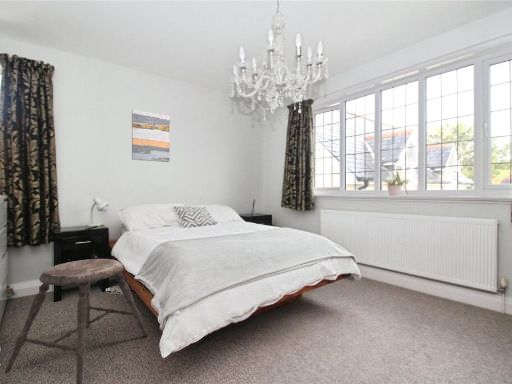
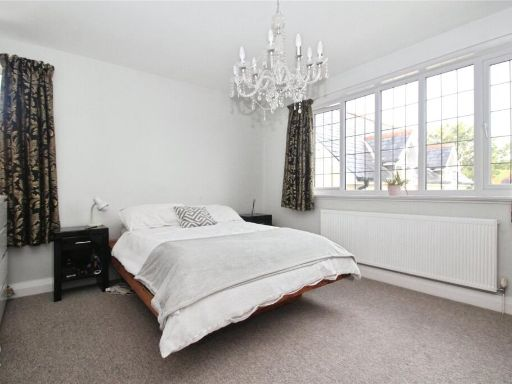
- stool (84, 309)
- wall art (151, 136)
